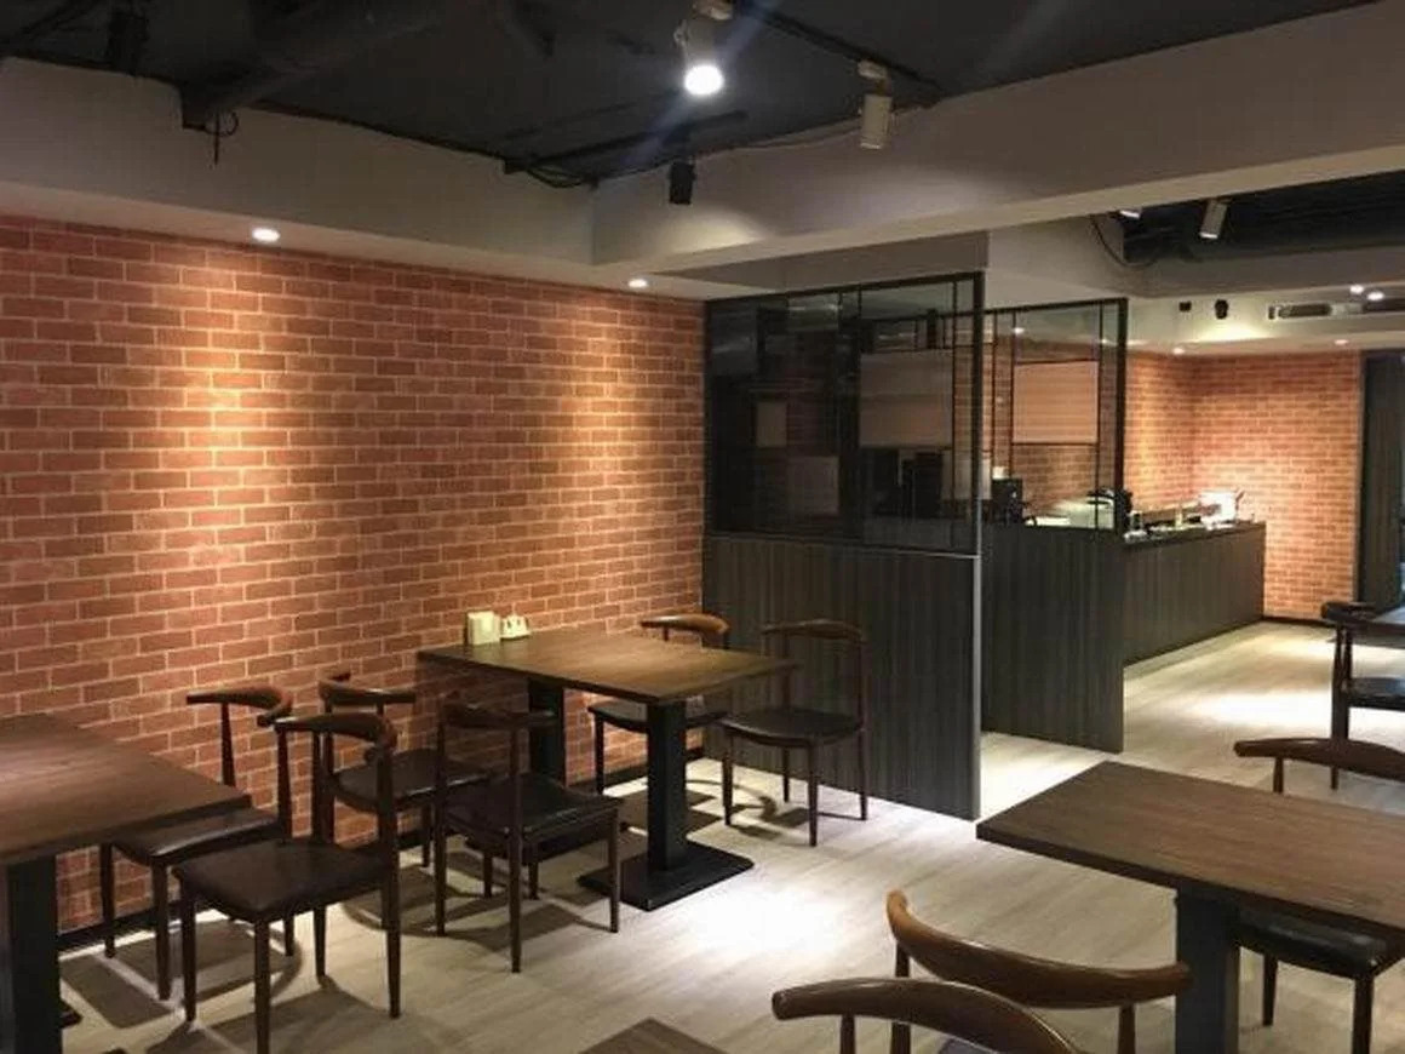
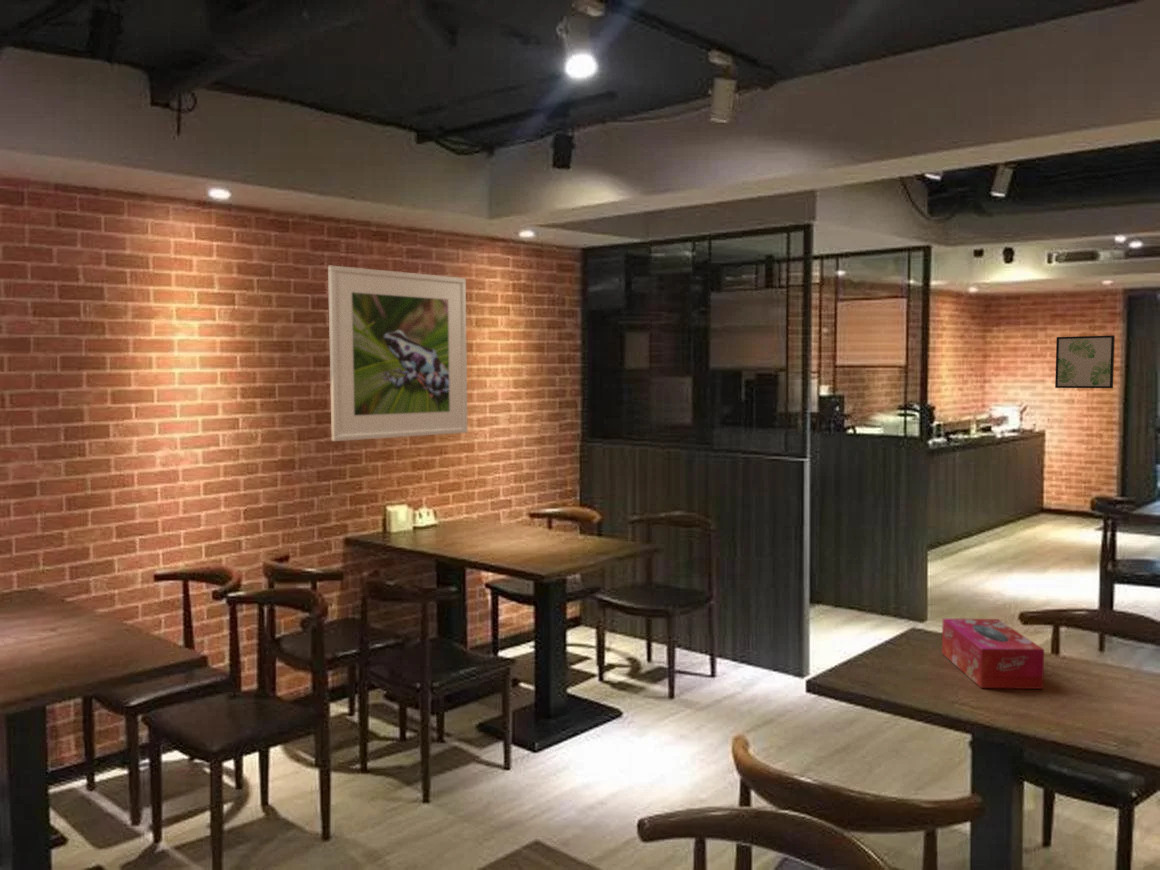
+ wall art (1084, 362)
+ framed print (402, 354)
+ tissue box (989, 651)
